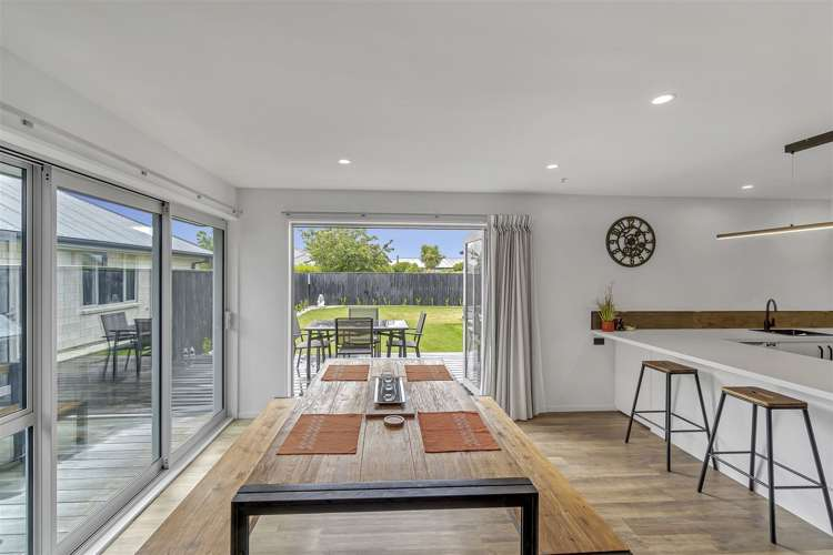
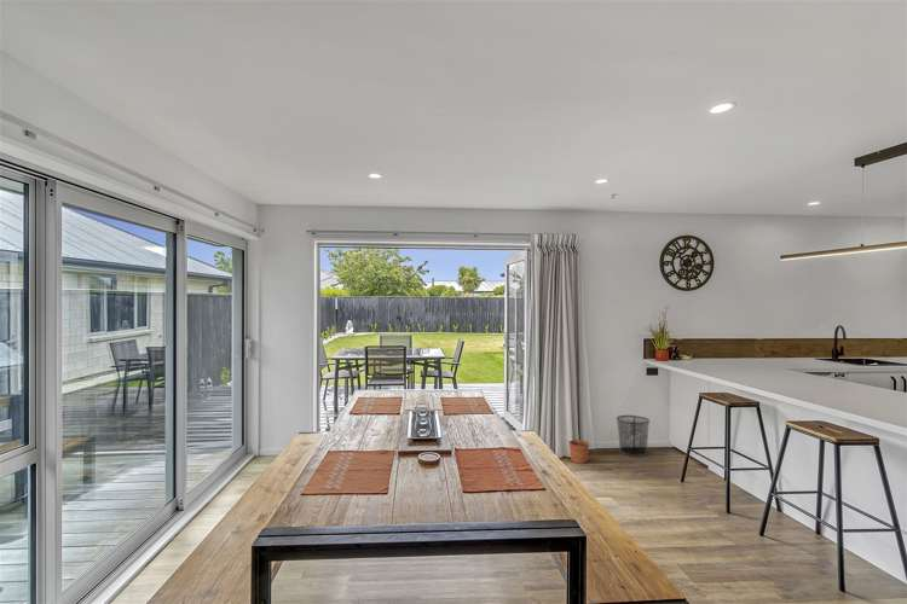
+ waste bin (632, 435)
+ plant pot (578, 447)
